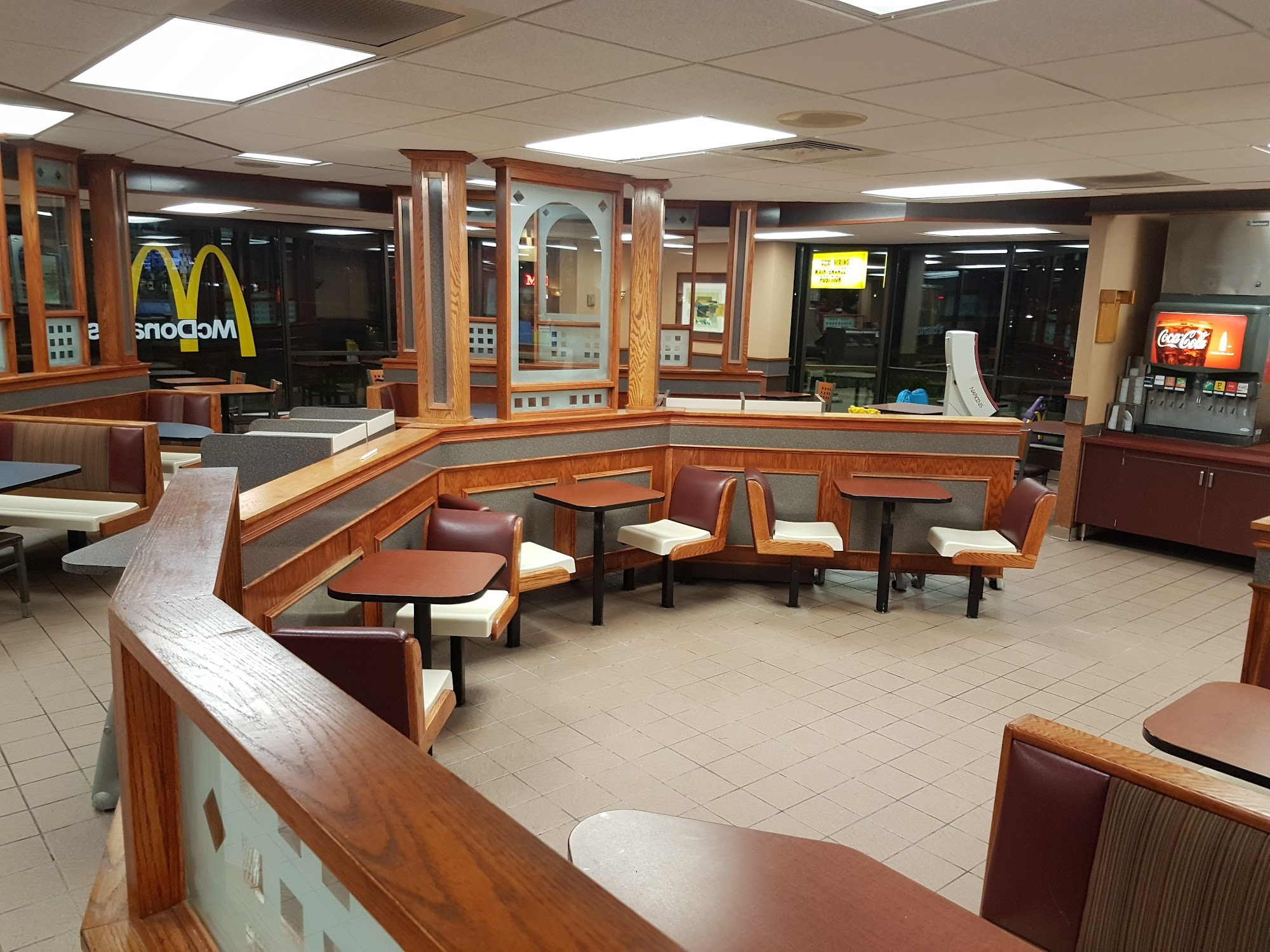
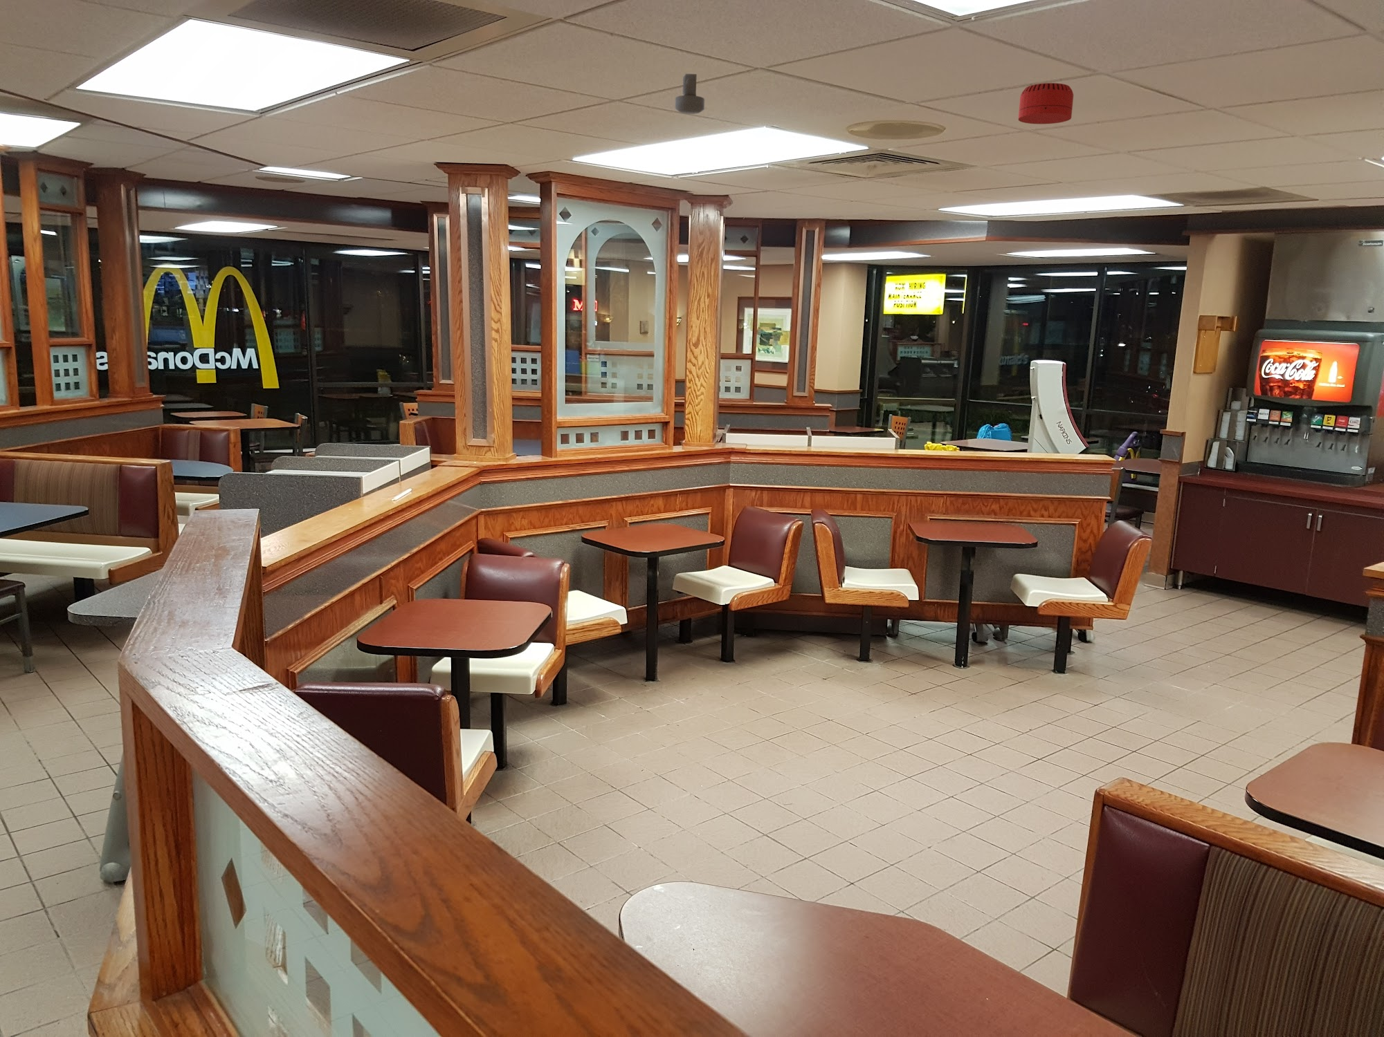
+ smoke detector (1045, 103)
+ security camera (690, 93)
